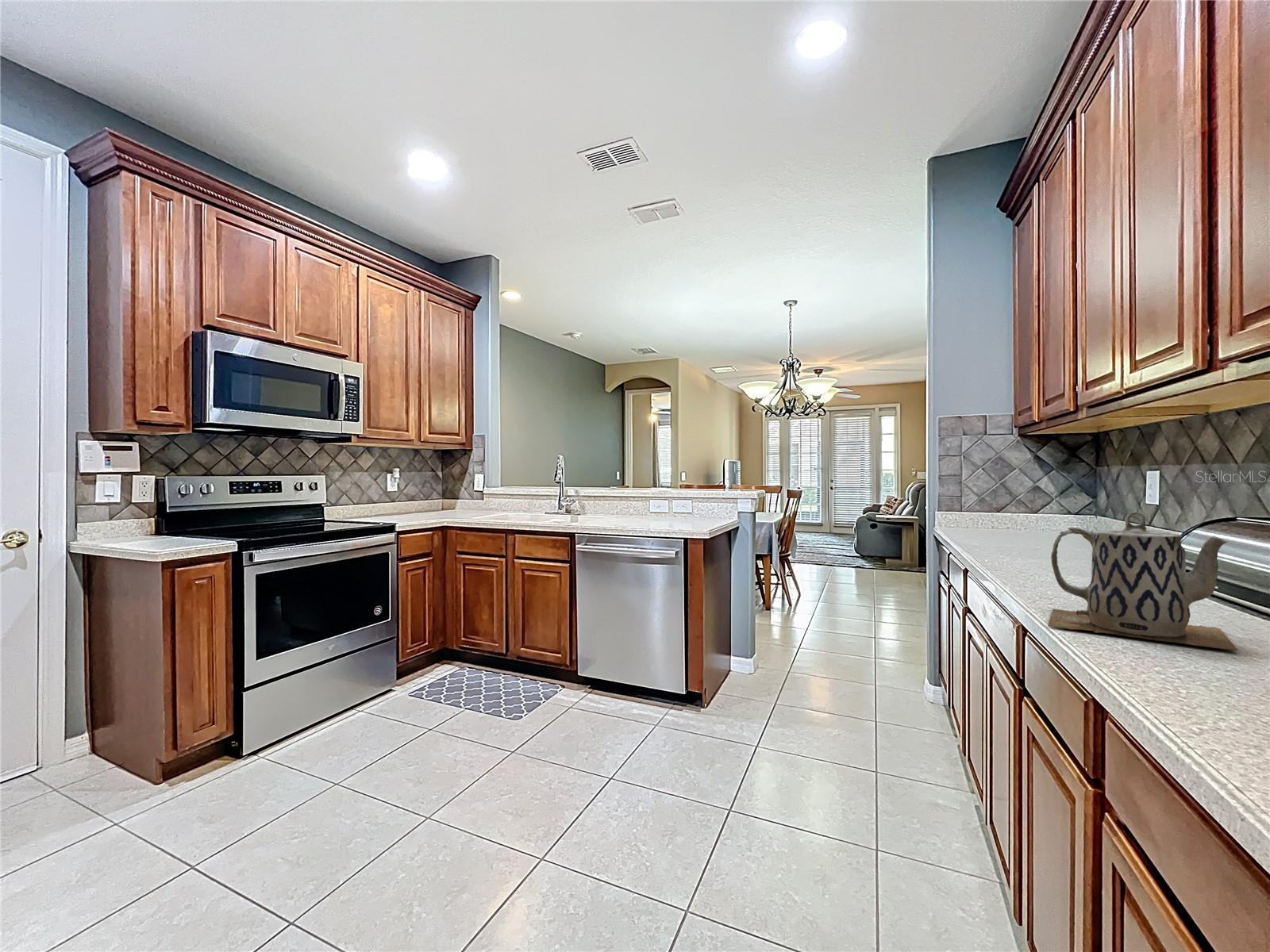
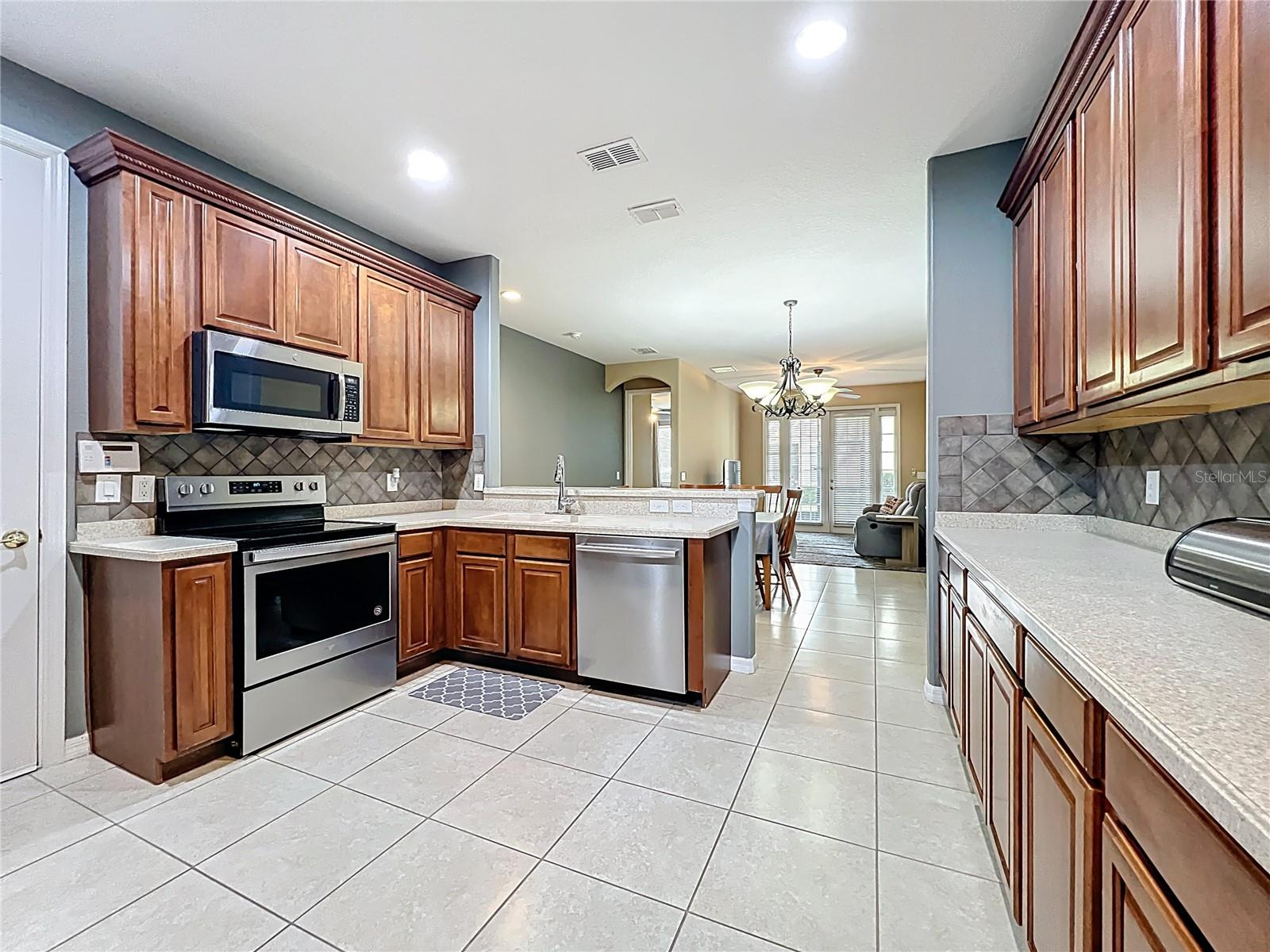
- teapot (1132, 570)
